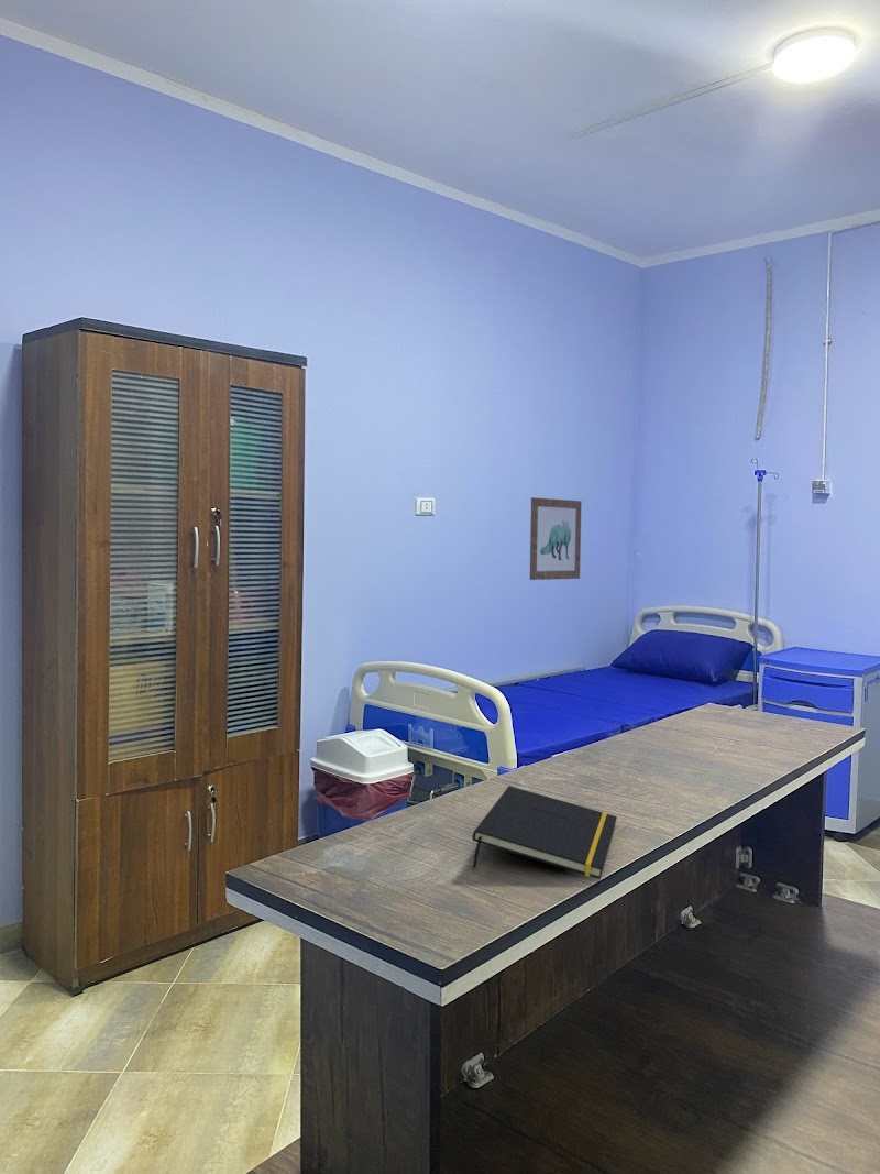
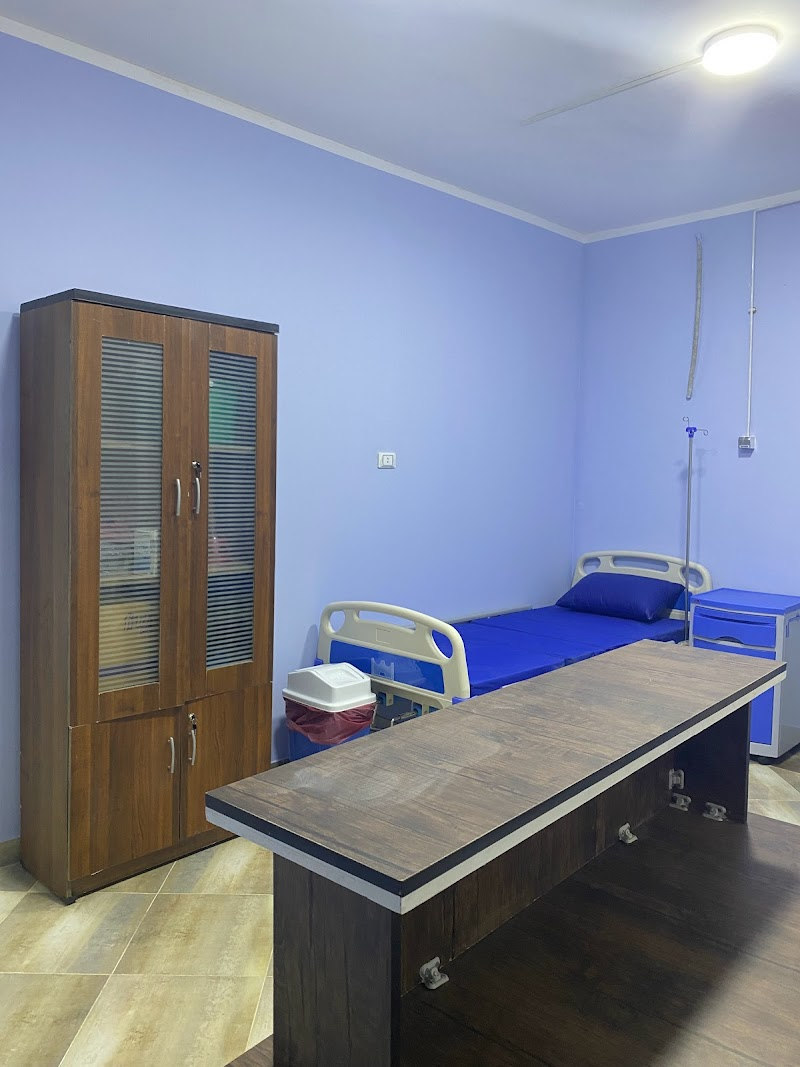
- notepad (549, 827)
- wall art (556, 539)
